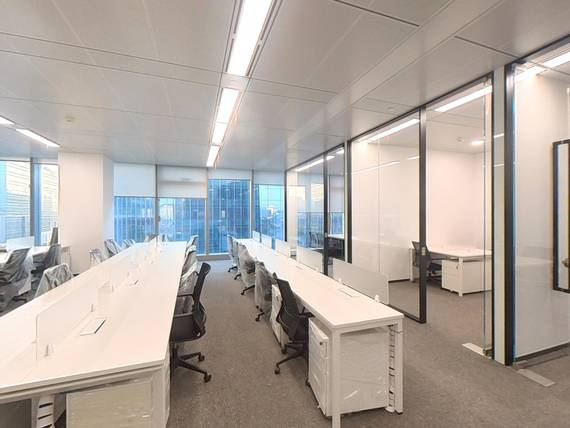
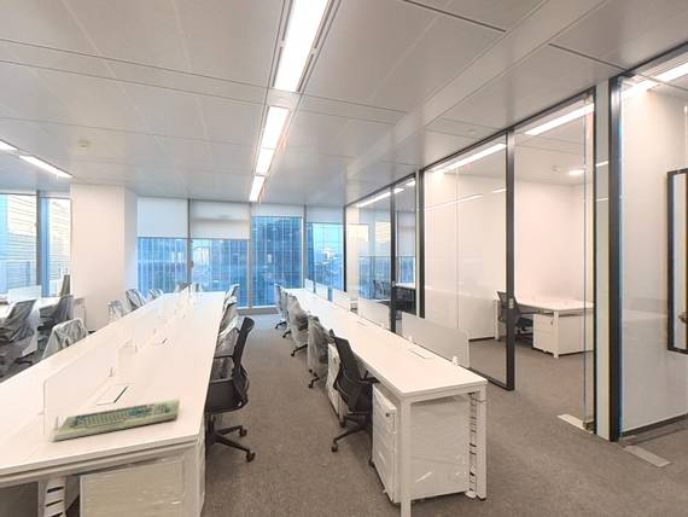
+ keyboard (123, 417)
